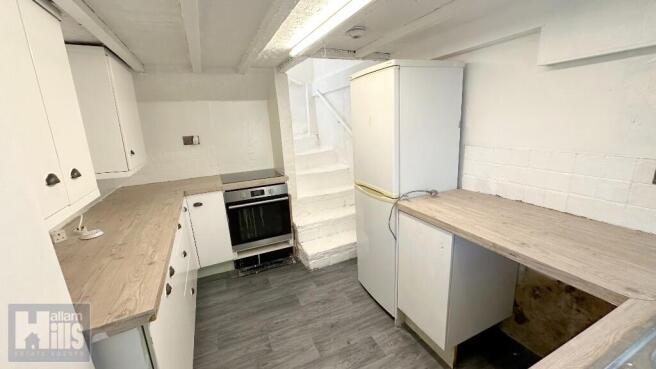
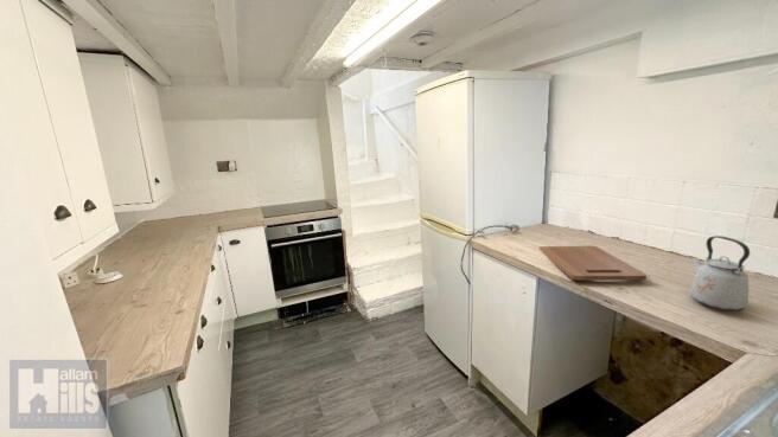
+ kettle (714, 269)
+ cutting board (585, 261)
